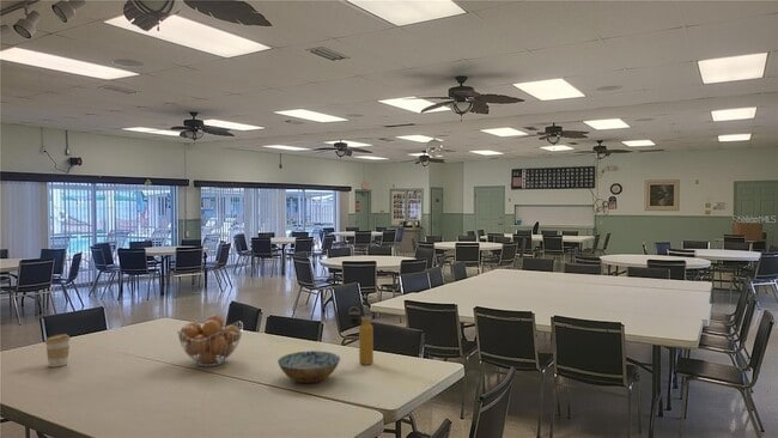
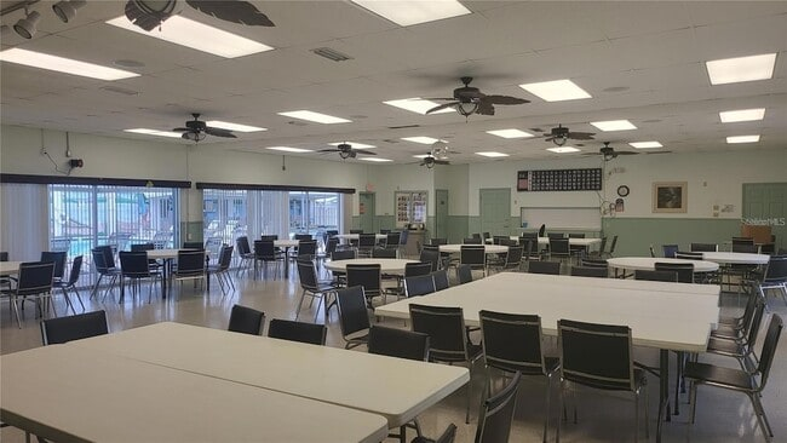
- water bottle (360, 334)
- fruit basket (211, 339)
- coffee cup (57, 349)
- bowl (309, 369)
